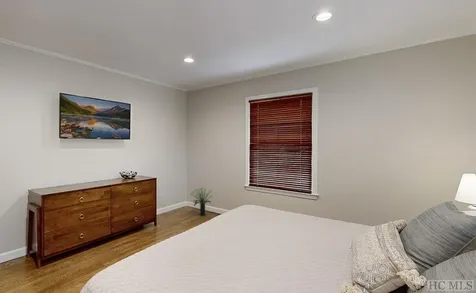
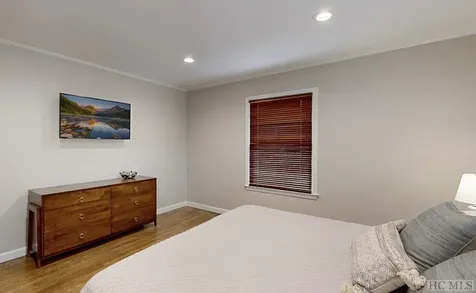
- potted plant (203, 201)
